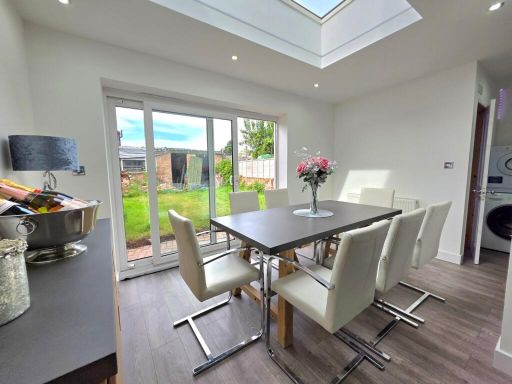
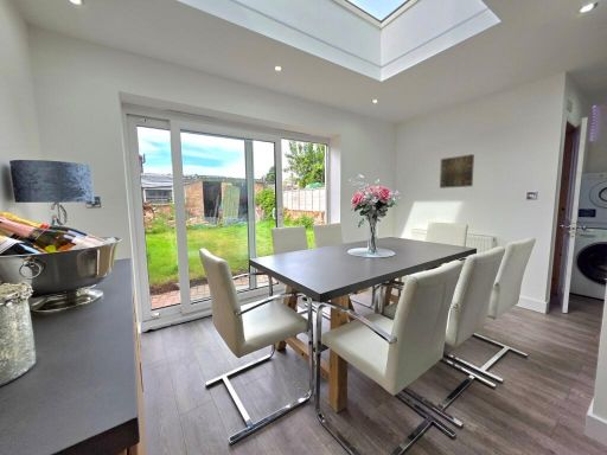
+ wall art (455, 172)
